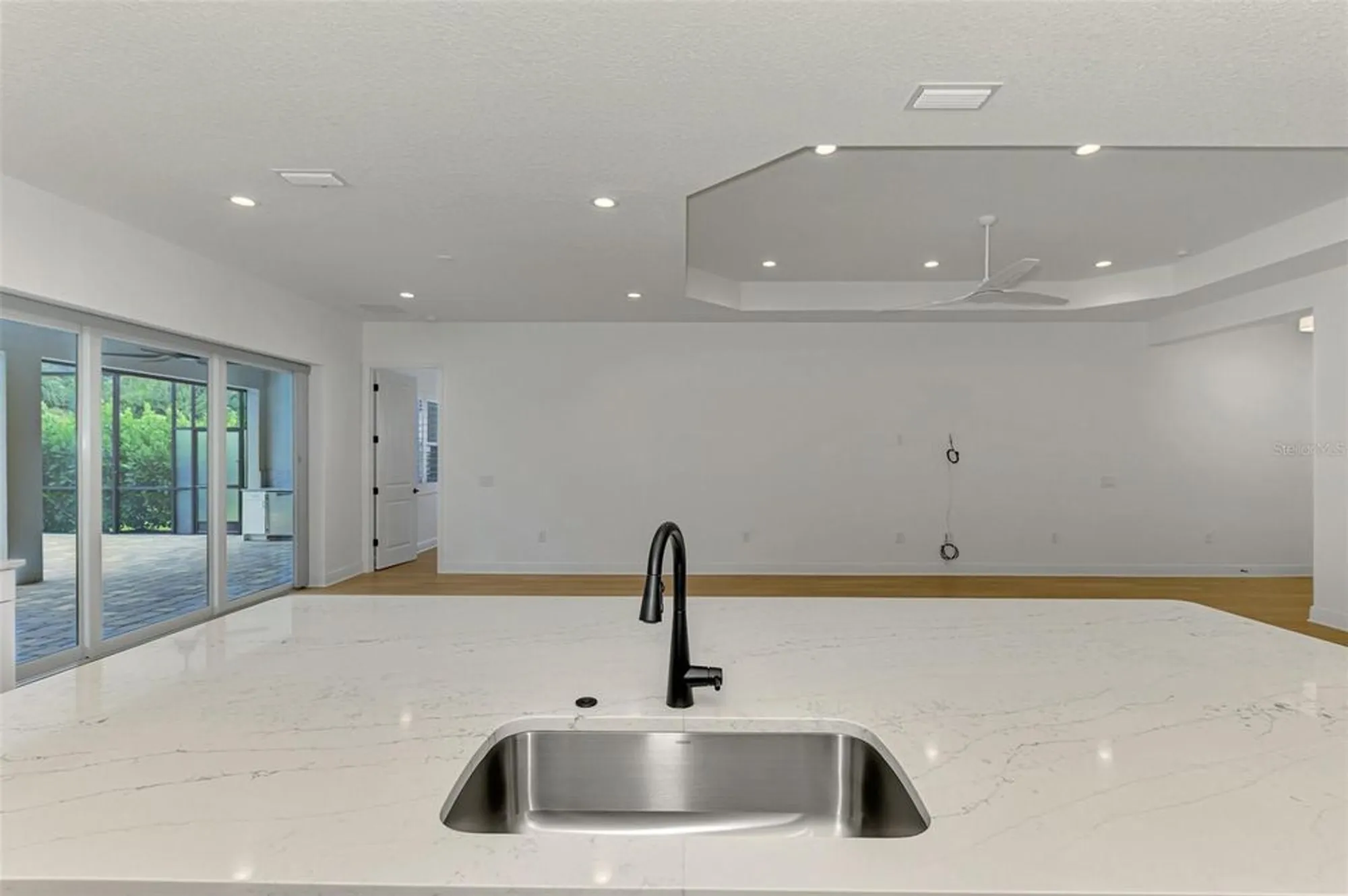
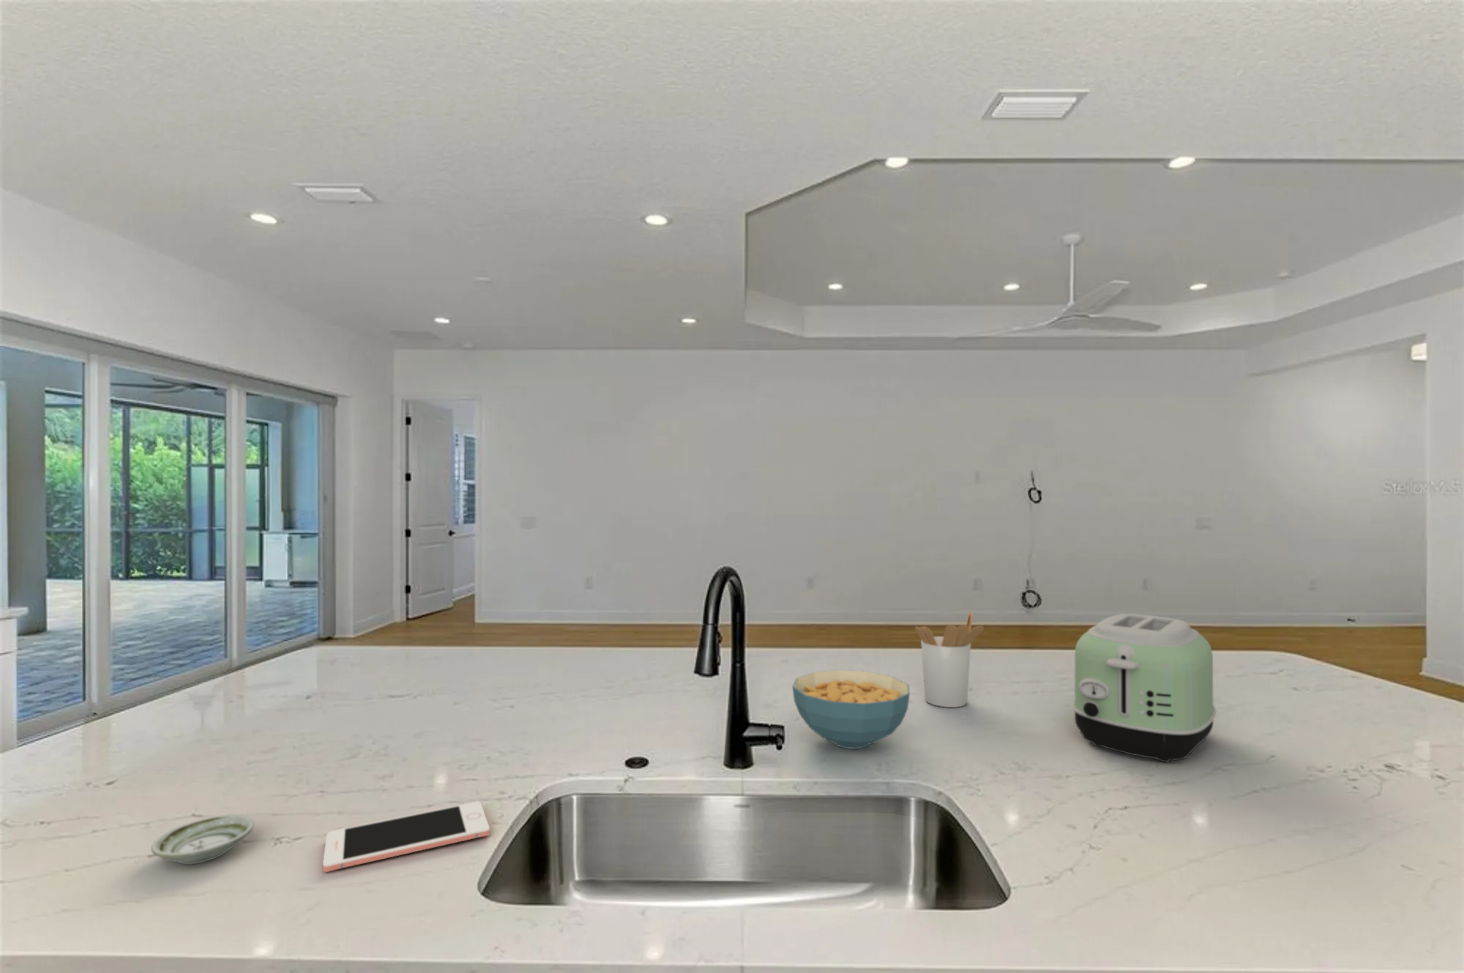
+ cell phone (408, 833)
+ utensil holder (951, 660)
+ saucer (204, 843)
+ toaster (1141, 681)
+ cereal bowl (850, 713)
